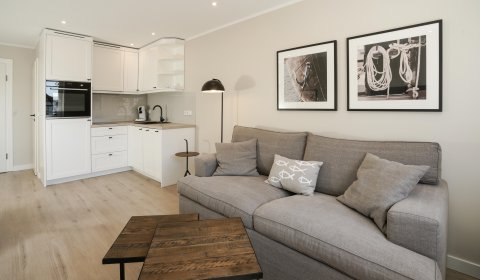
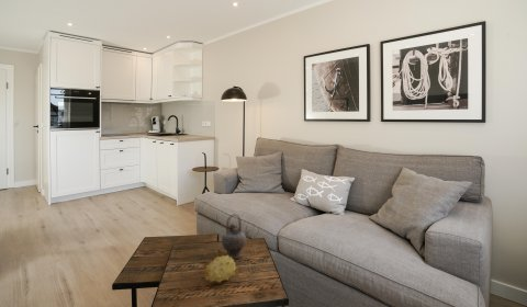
+ teapot (236, 235)
+ fruit (220, 269)
